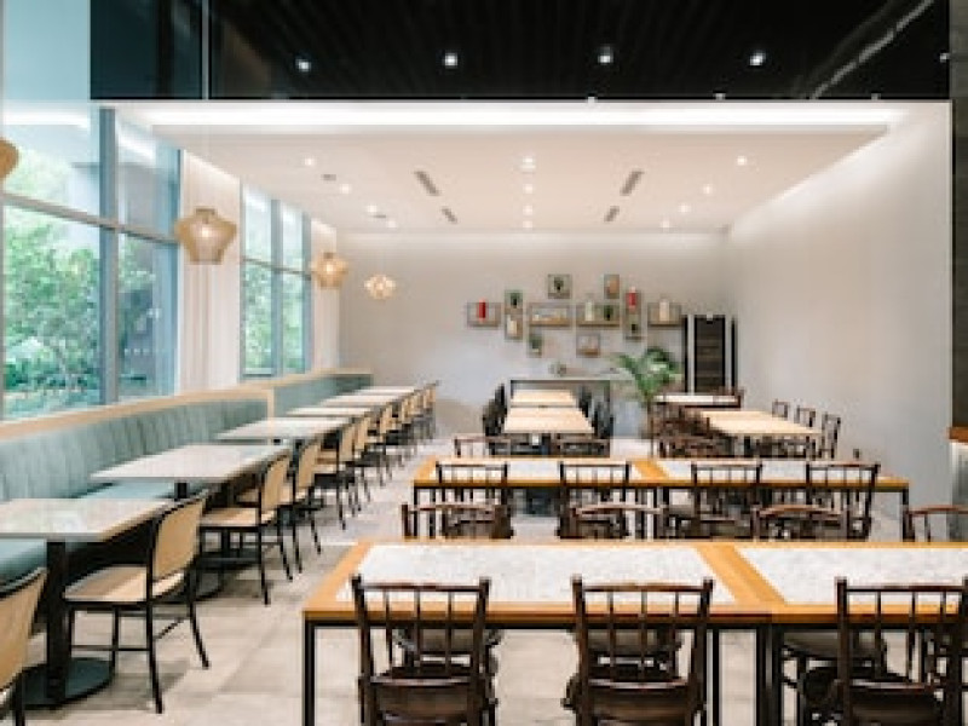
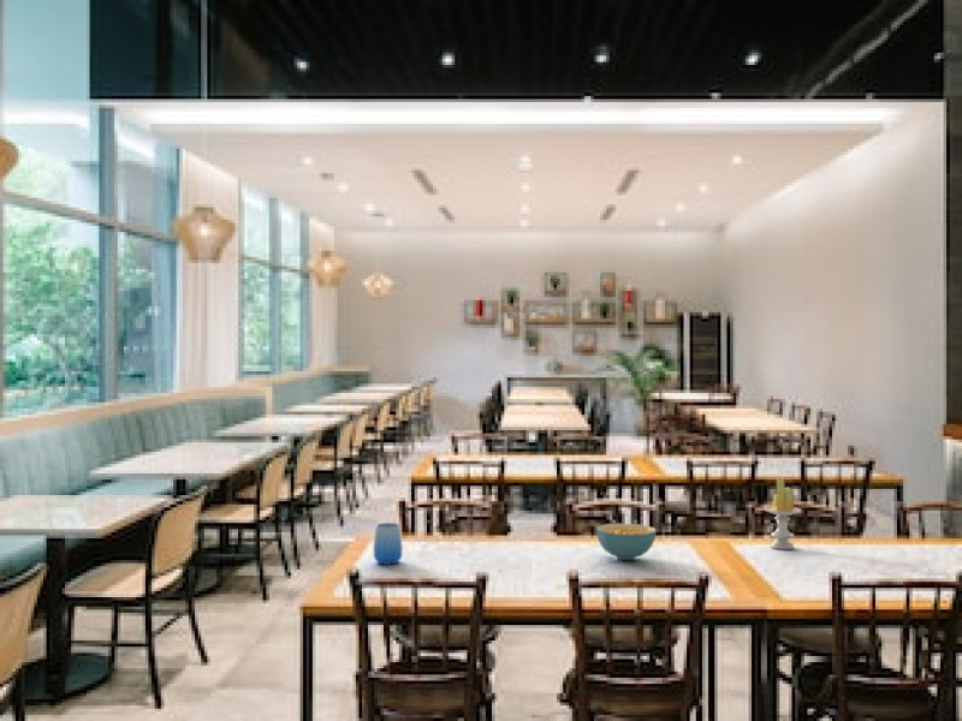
+ cup (387, 543)
+ cereal bowl (625, 543)
+ candle (782, 511)
